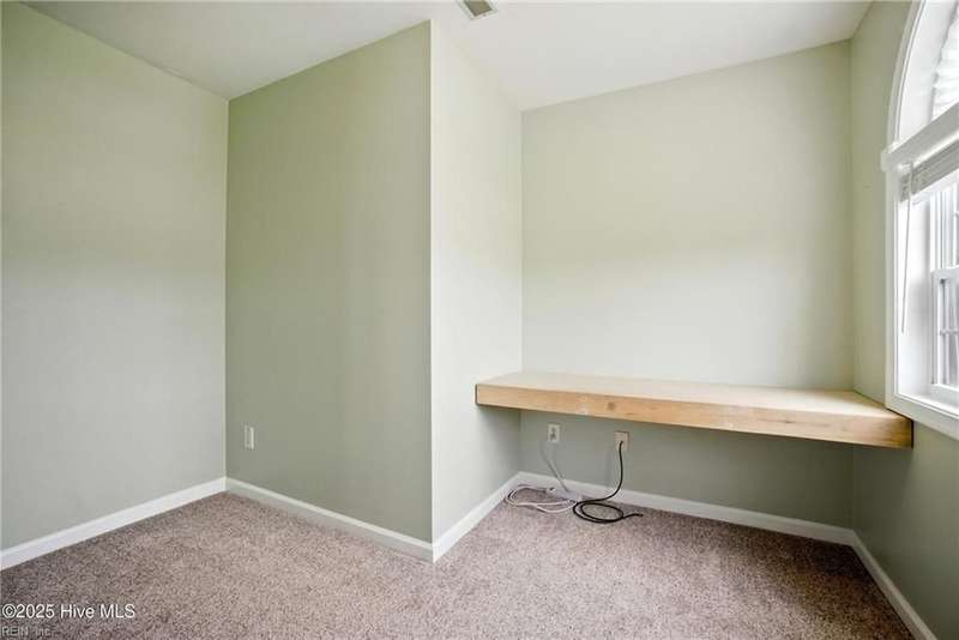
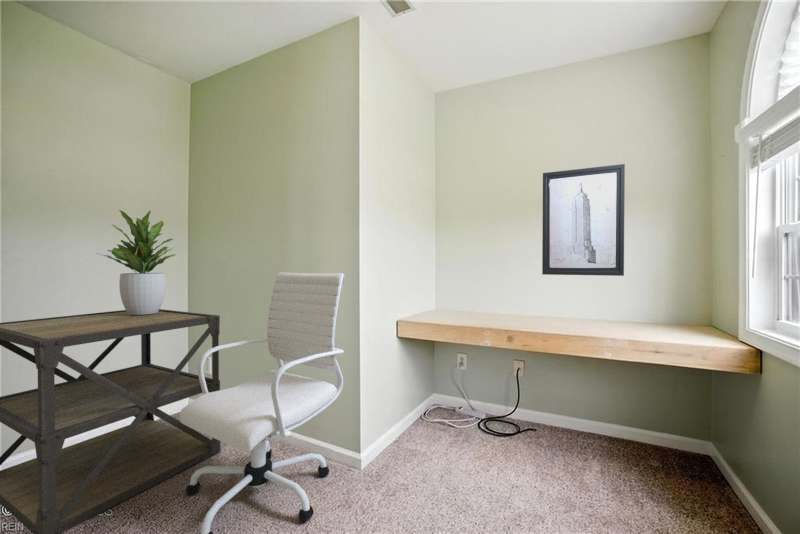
+ office chair (261, 384)
+ potted plant (141, 260)
+ wall art (581, 222)
+ shelving unit (109, 393)
